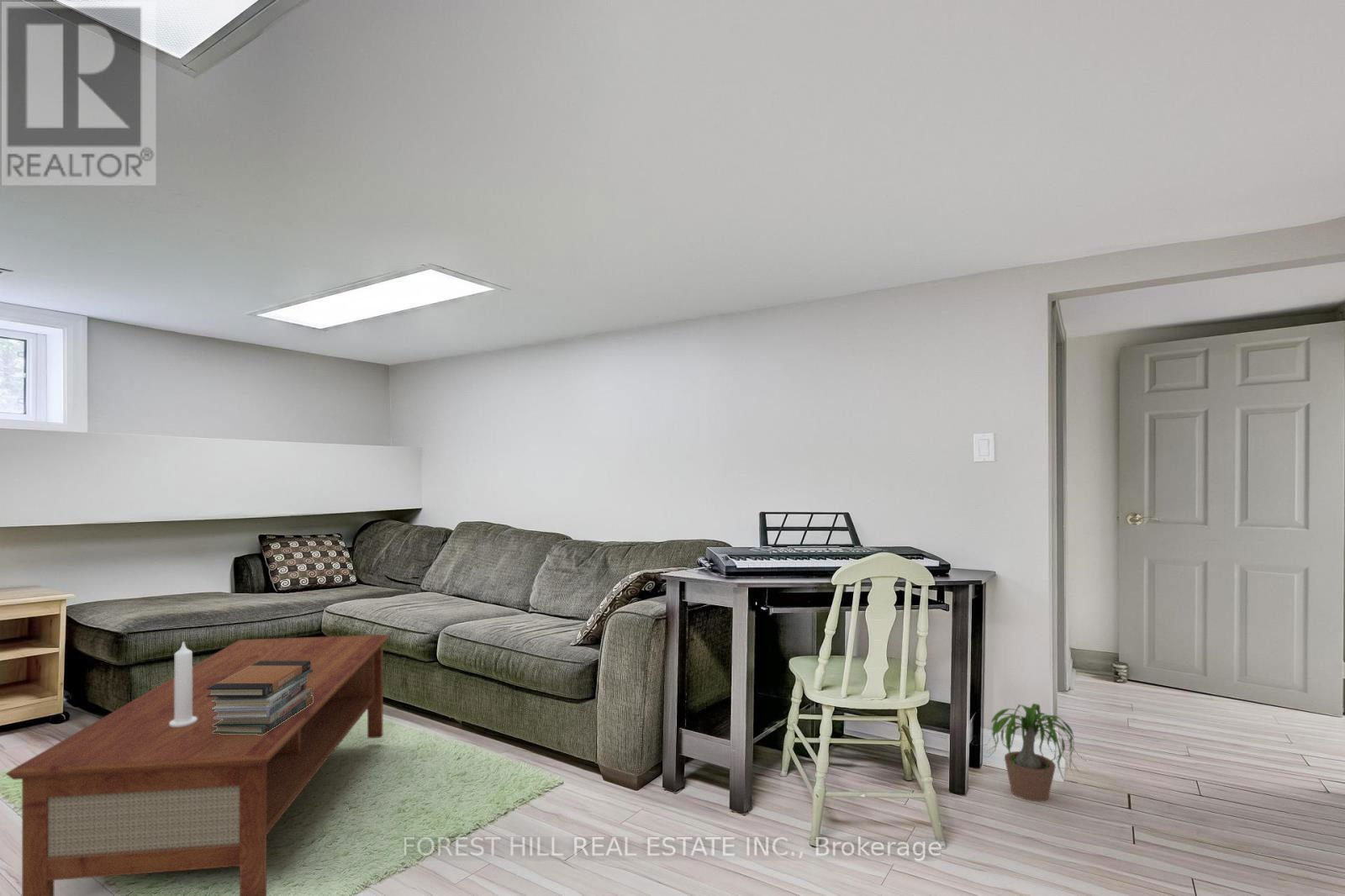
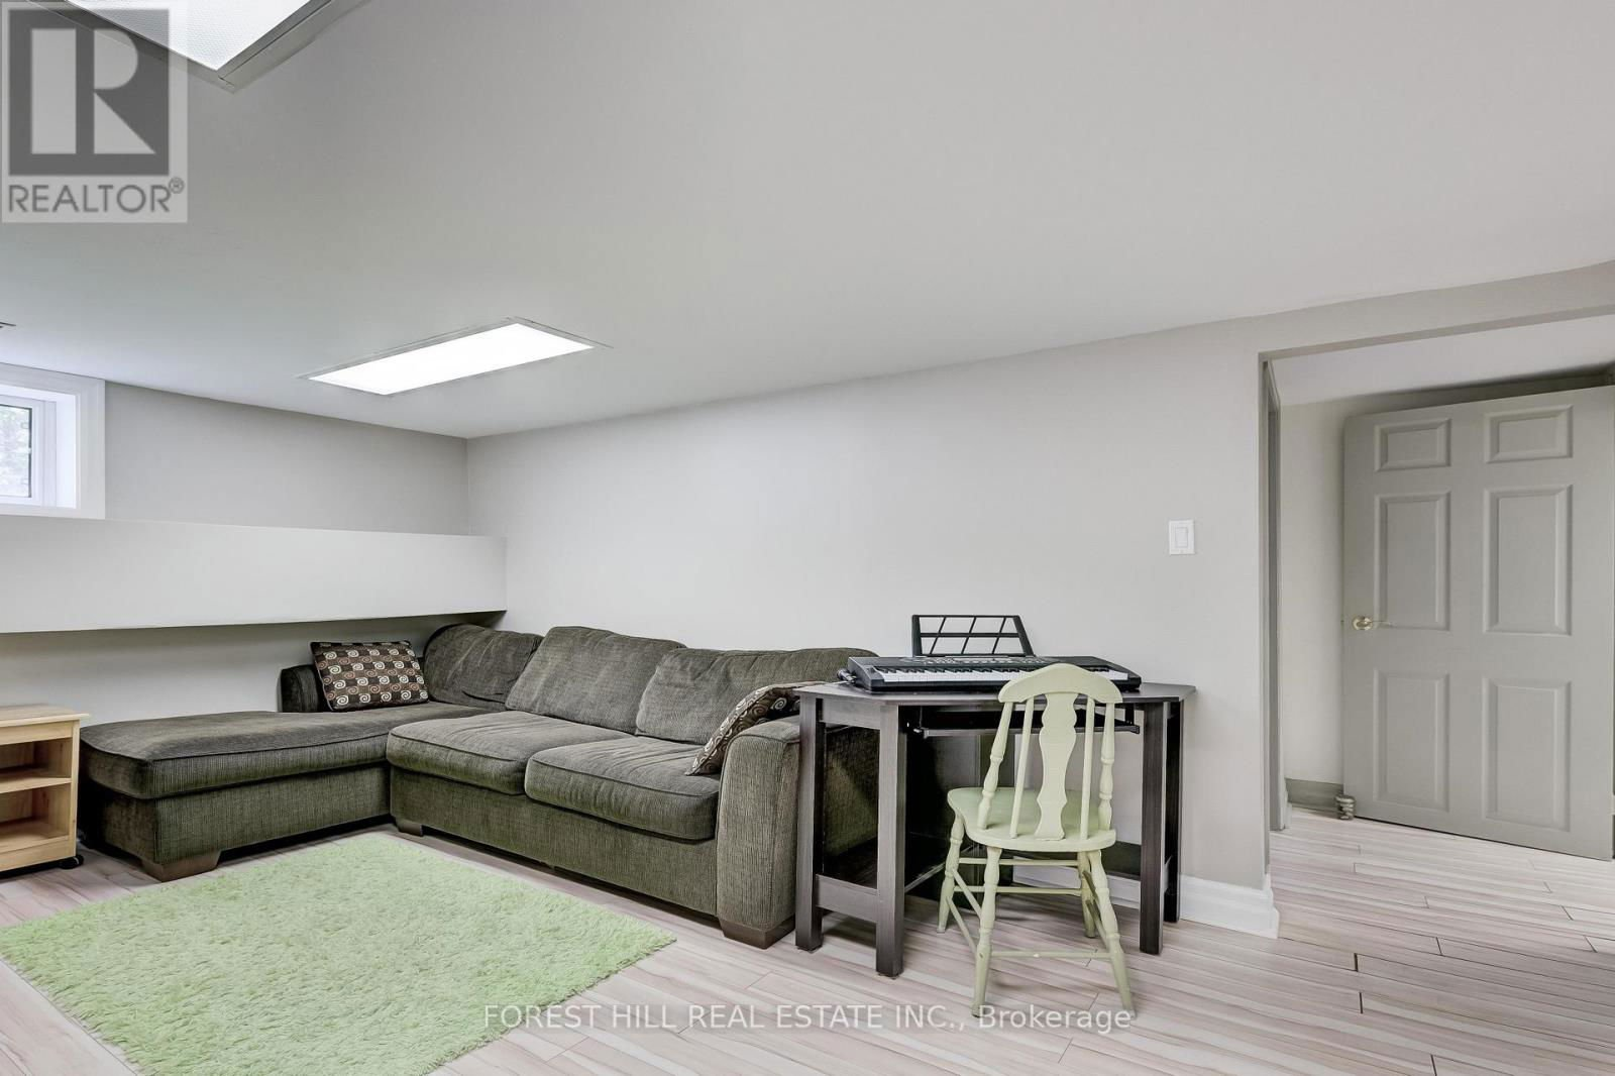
- potted plant (1040, 750)
- book stack (263, 695)
- coffee table (249, 746)
- candle (183, 682)
